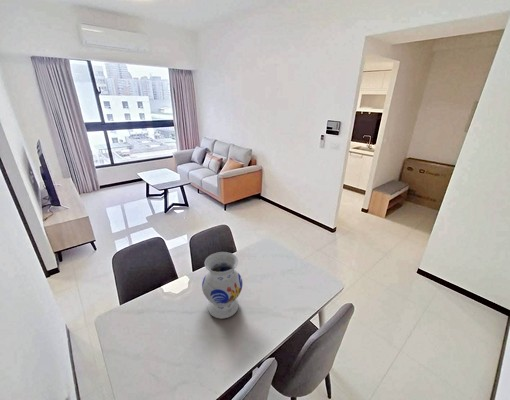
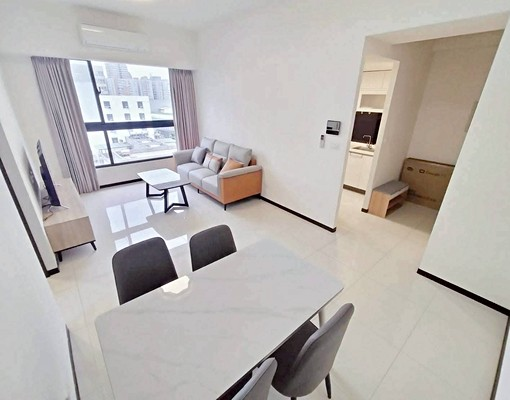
- vase (222, 285)
